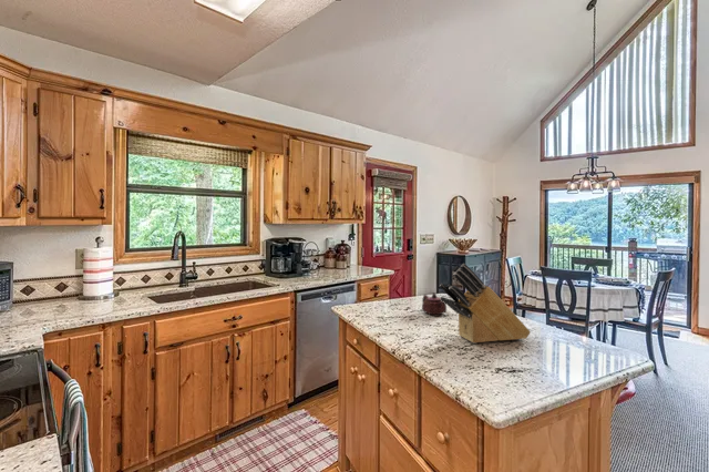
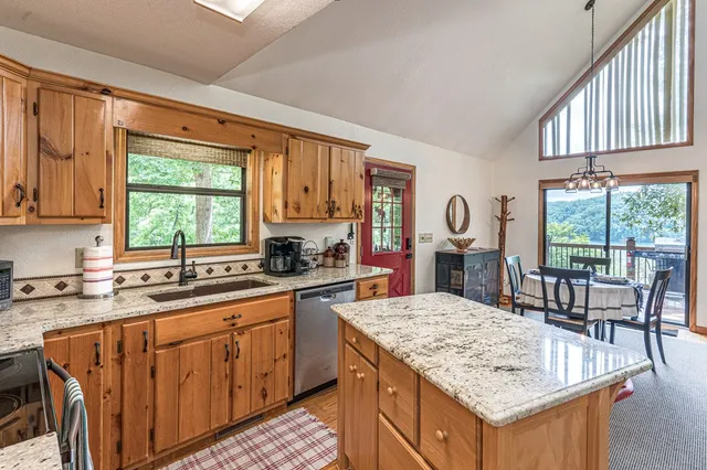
- teapot (433, 302)
- knife block (483, 300)
